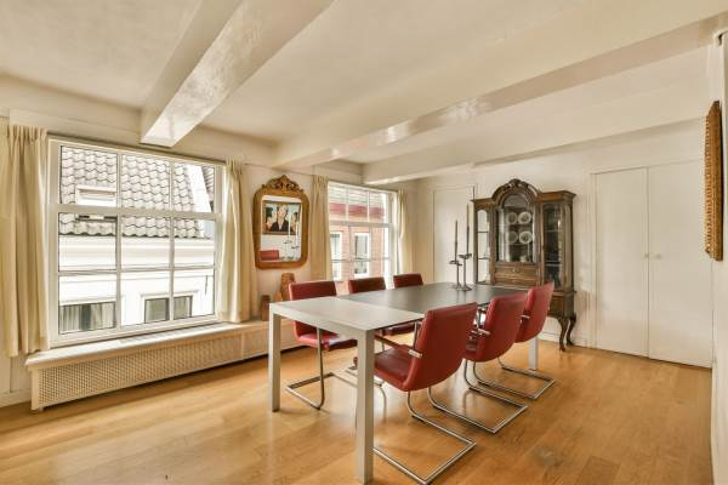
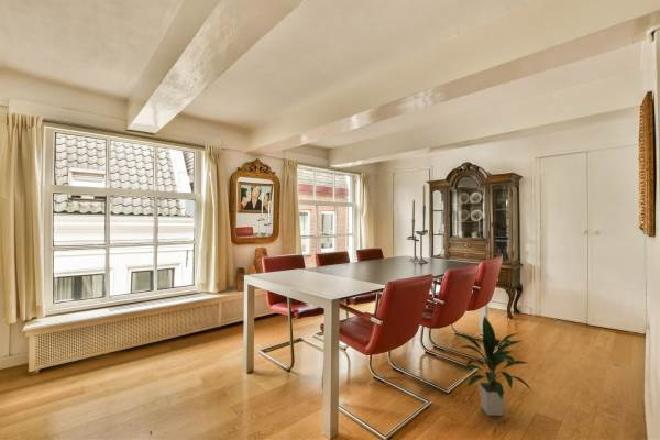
+ indoor plant (495, 366)
